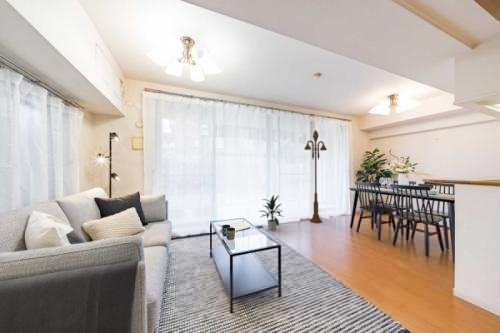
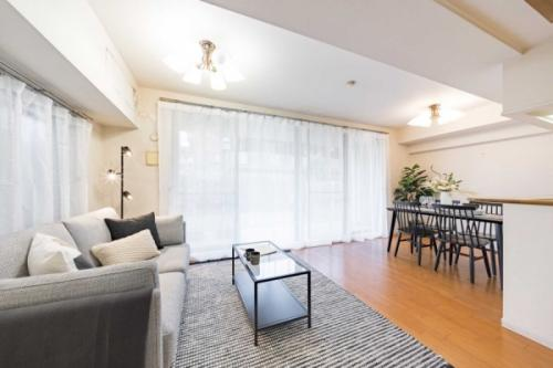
- indoor plant (272, 212)
- floor lamp (315, 175)
